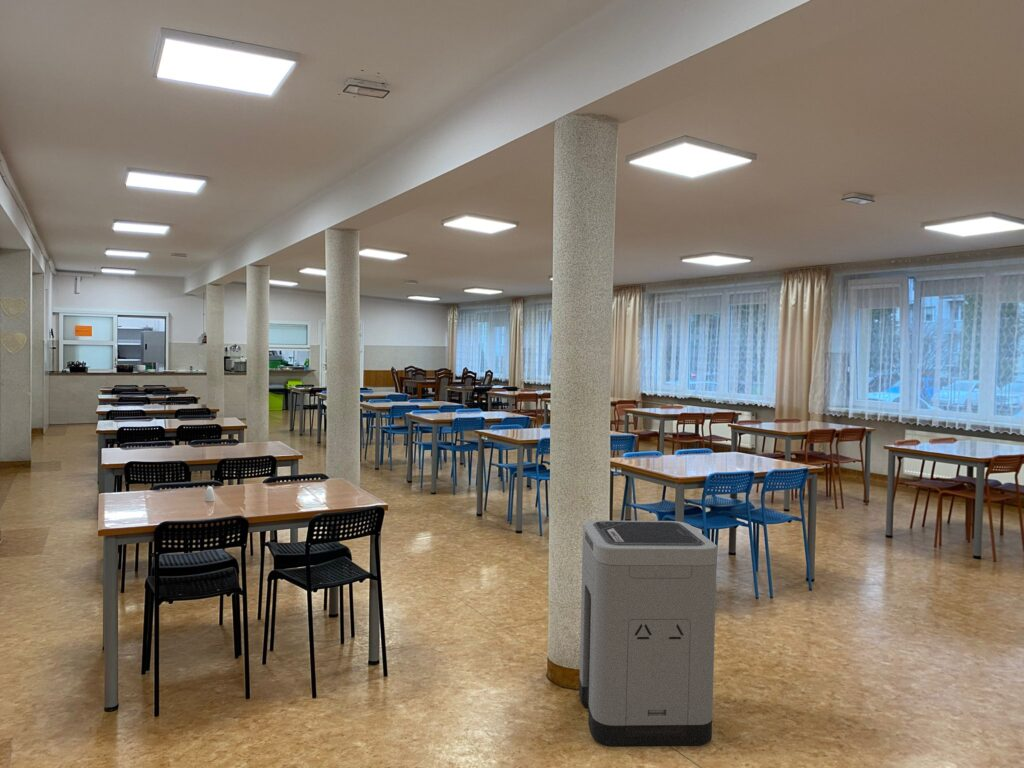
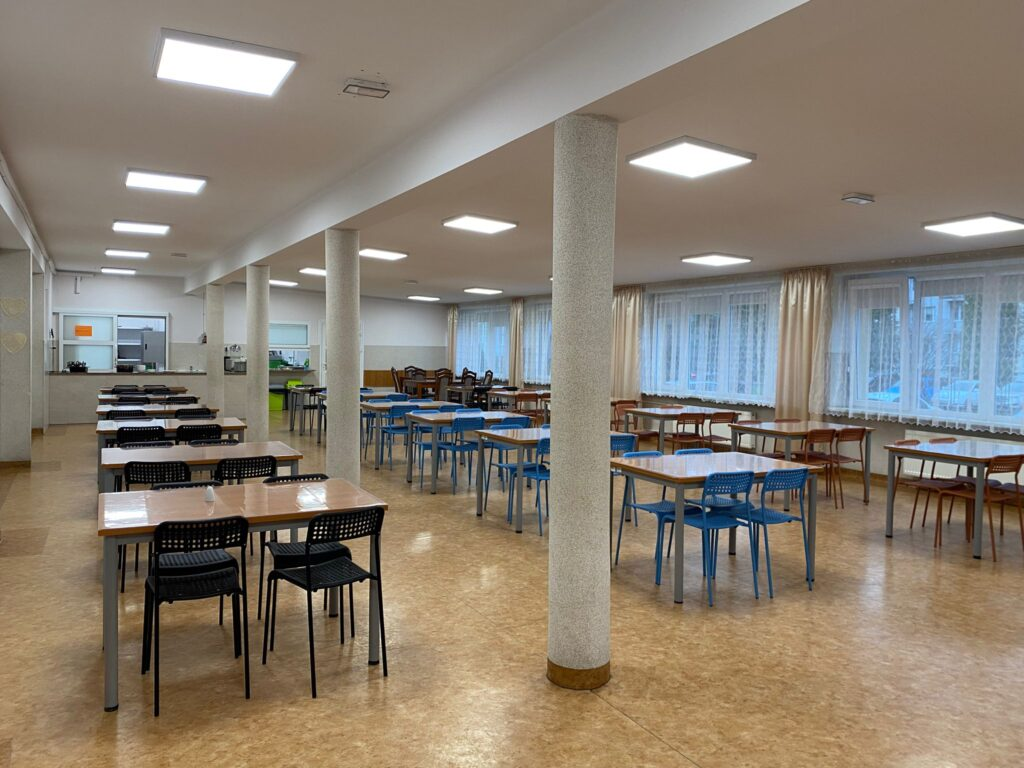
- trash can (643, 624)
